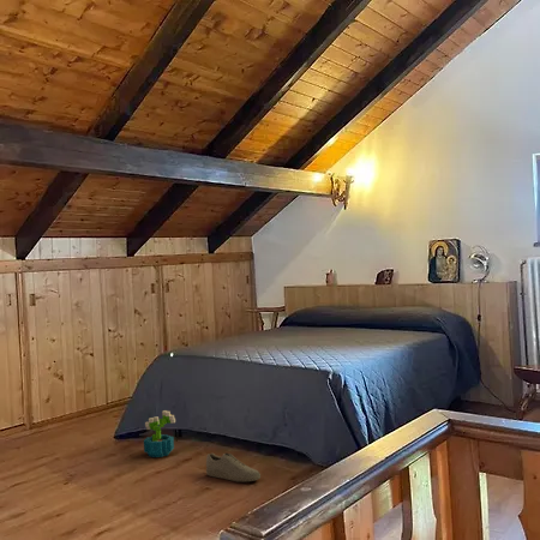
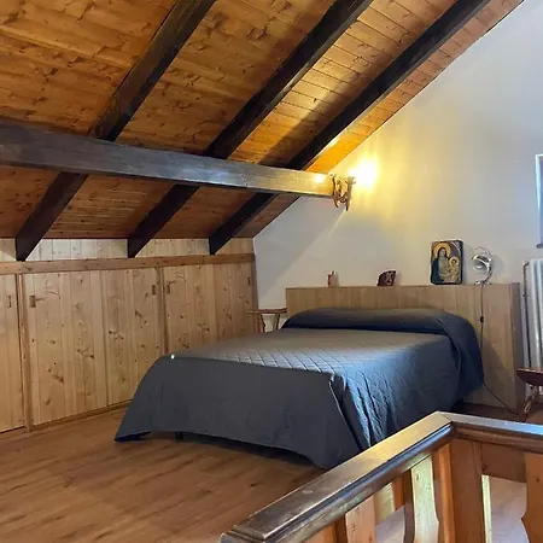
- decorative plant (160, 432)
- shoe (232, 466)
